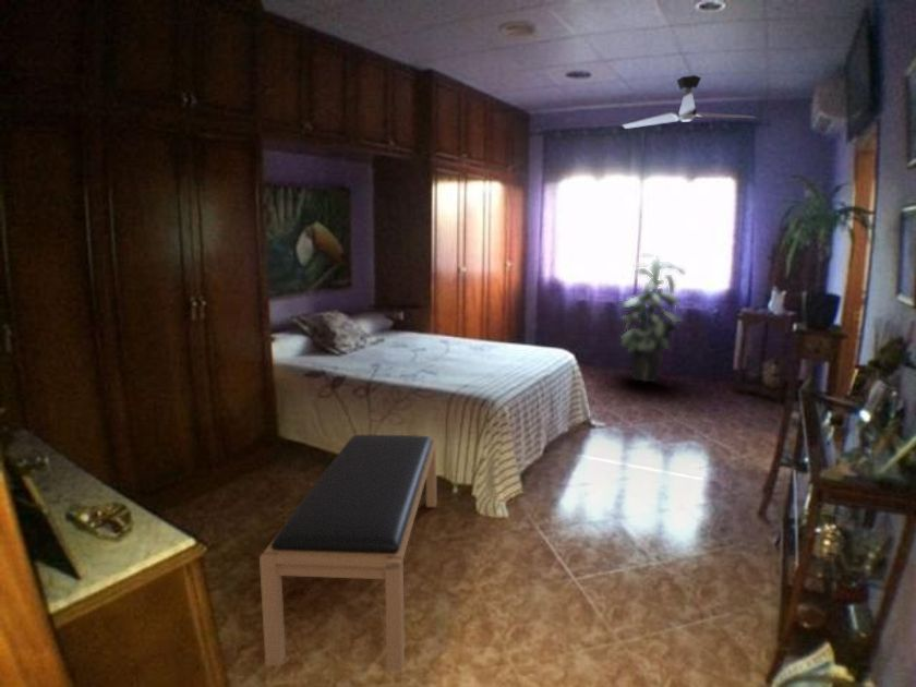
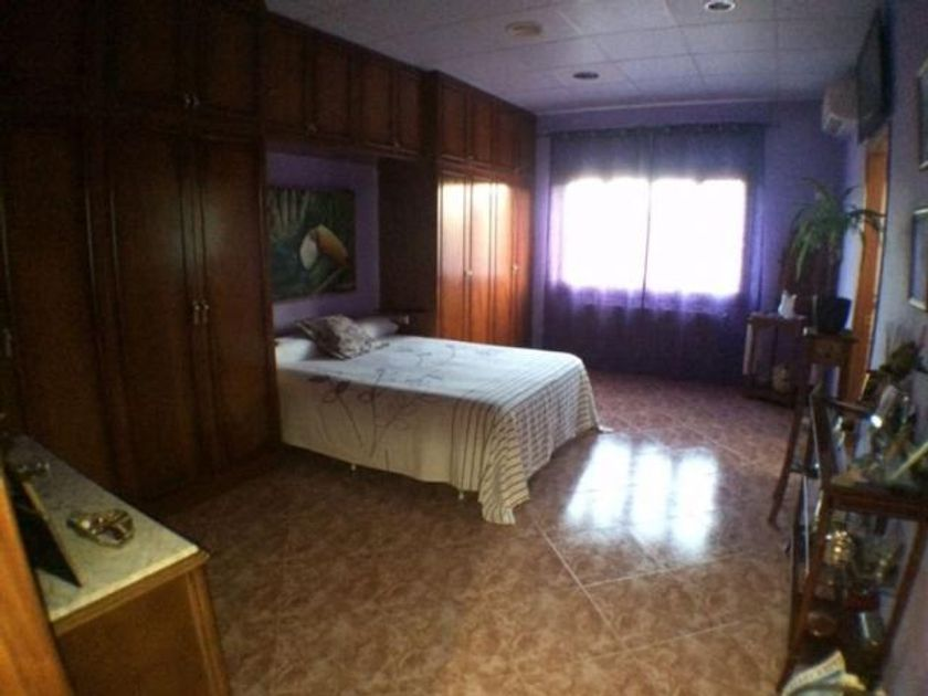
- indoor plant (647, 318)
- bench (370, 520)
- ceiling fan (687, 95)
